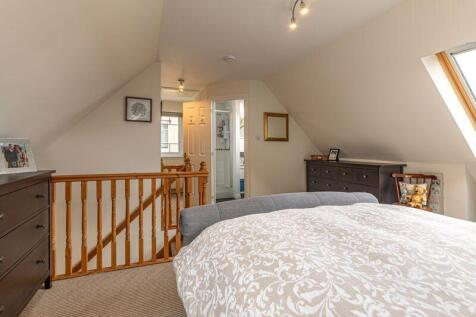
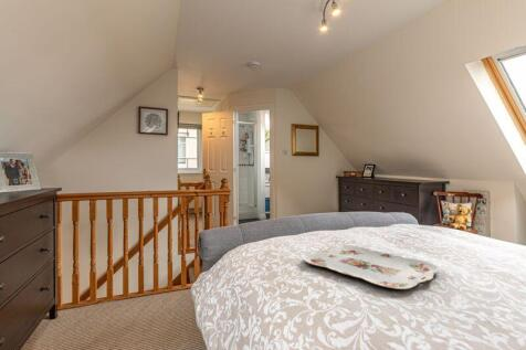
+ serving tray (367, 264)
